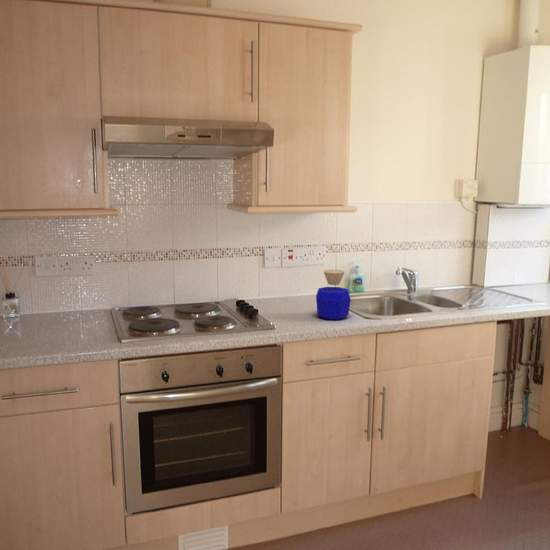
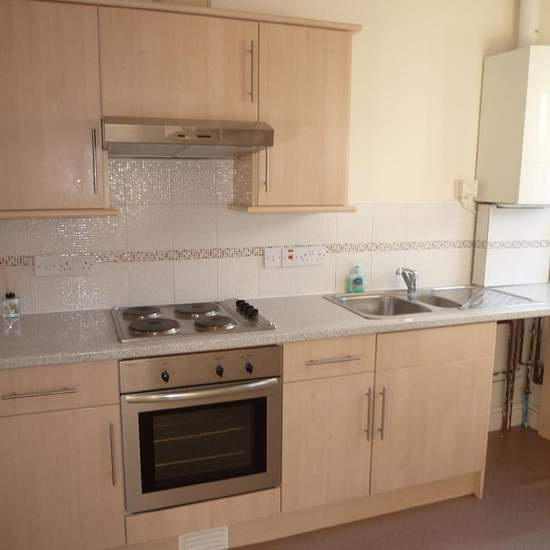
- bottle (333, 294)
